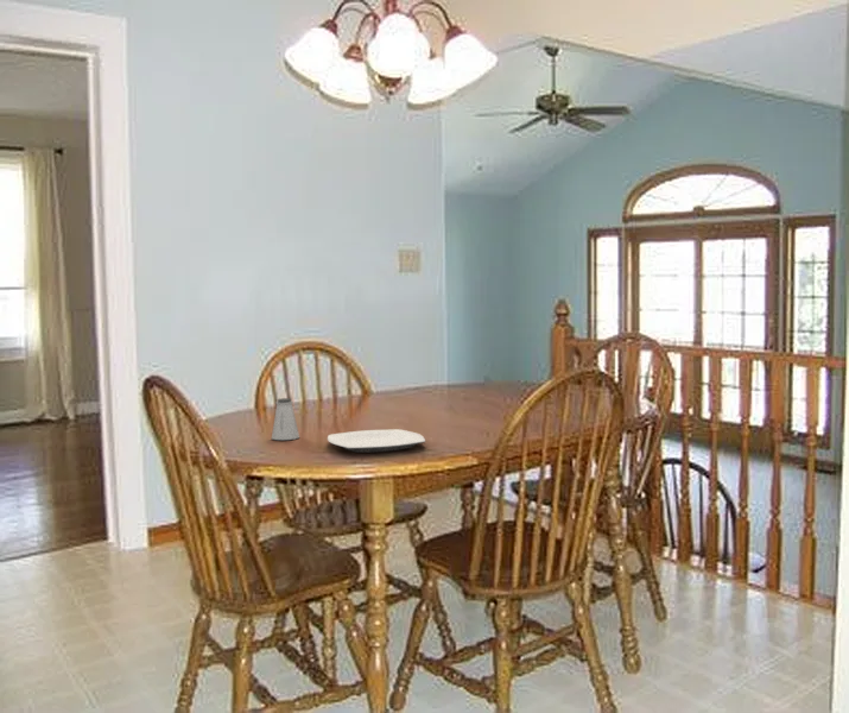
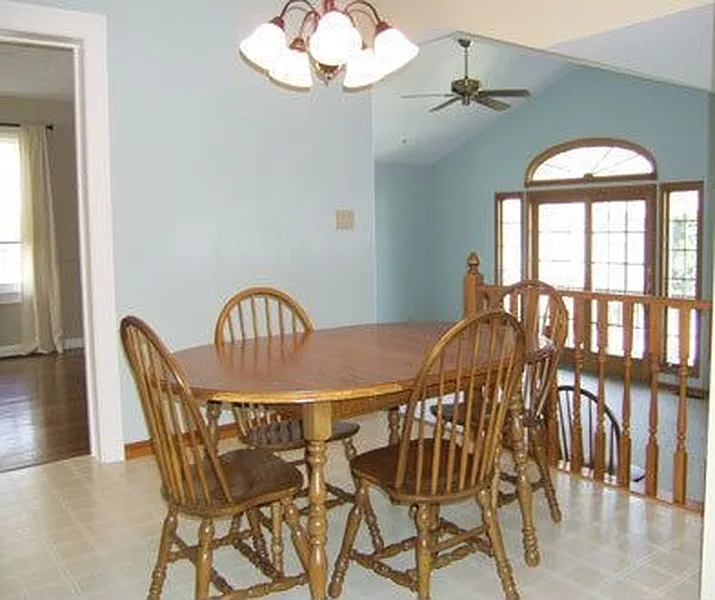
- saltshaker (285, 418)
- plate (375, 441)
